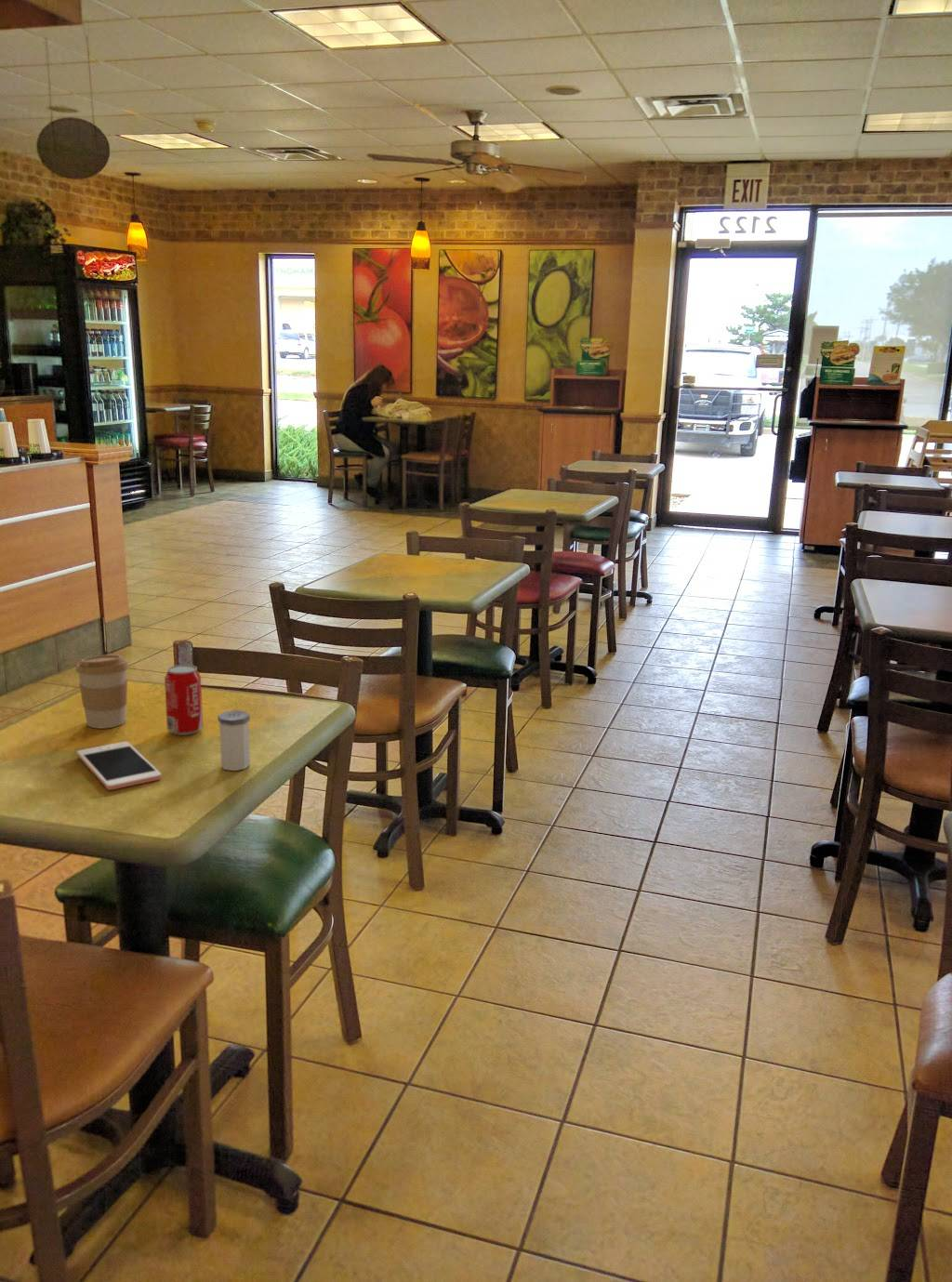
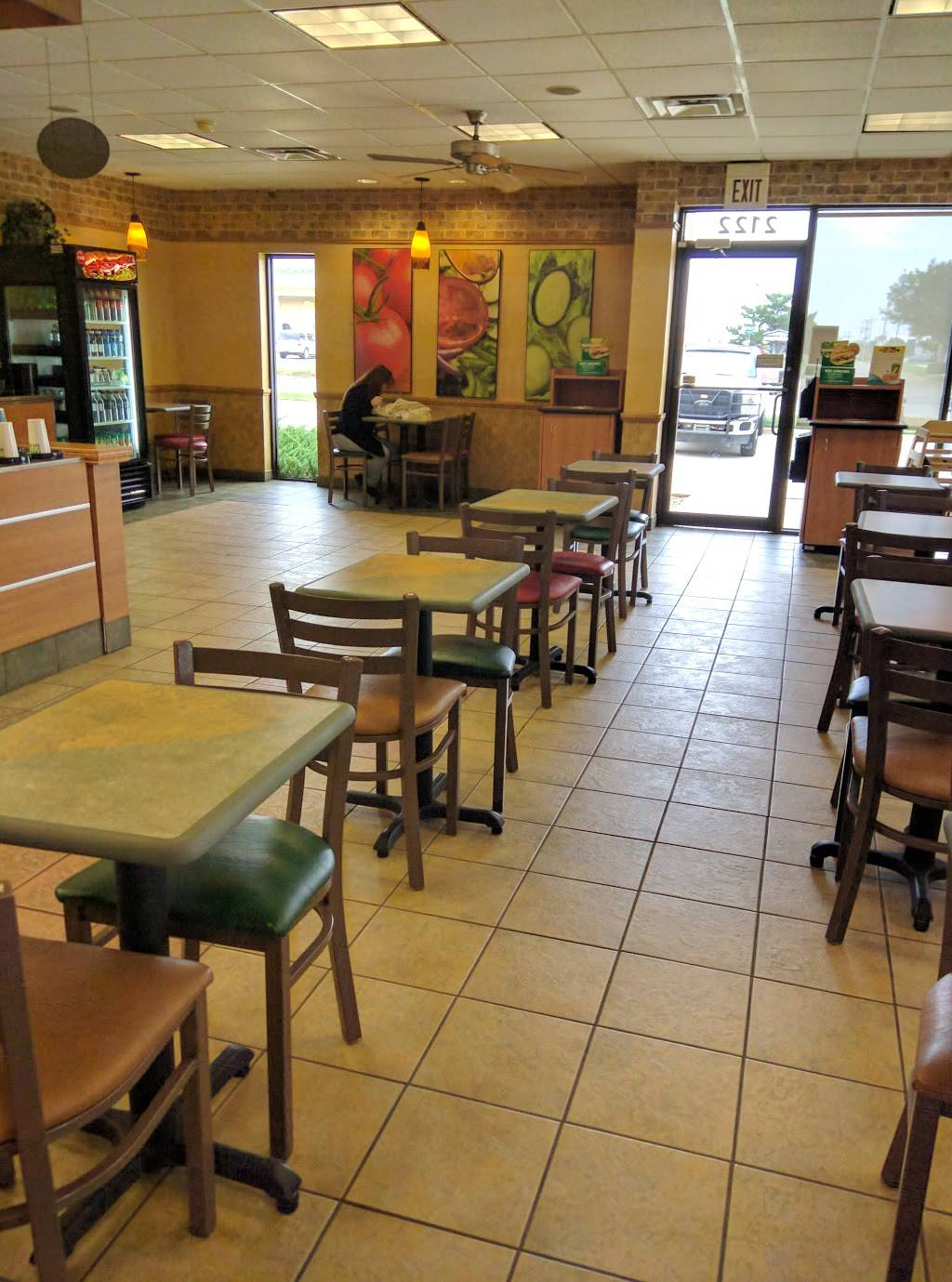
- salt shaker (234, 740)
- beverage can (183, 699)
- cell phone (118, 764)
- coffee cup (103, 689)
